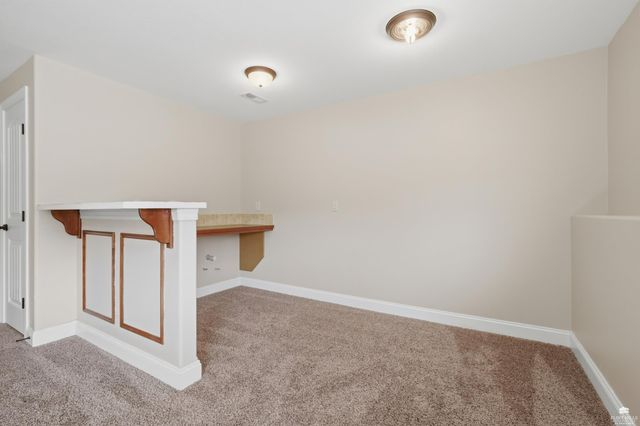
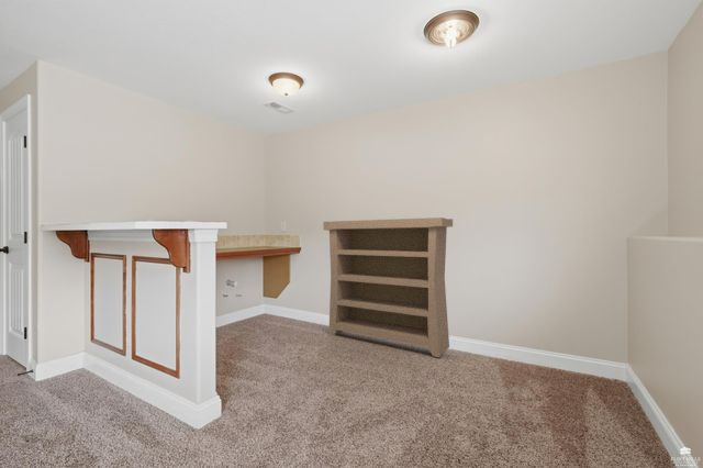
+ bookshelf (384, 280)
